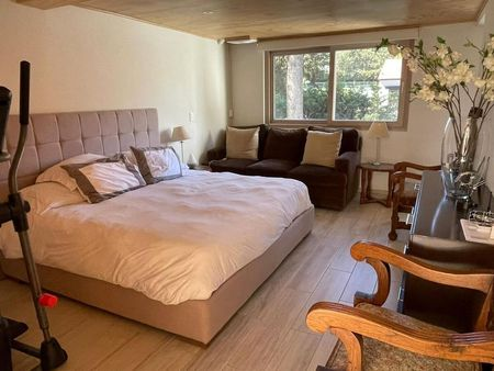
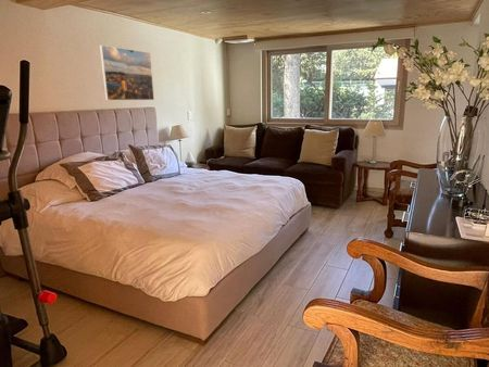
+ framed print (128, 75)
